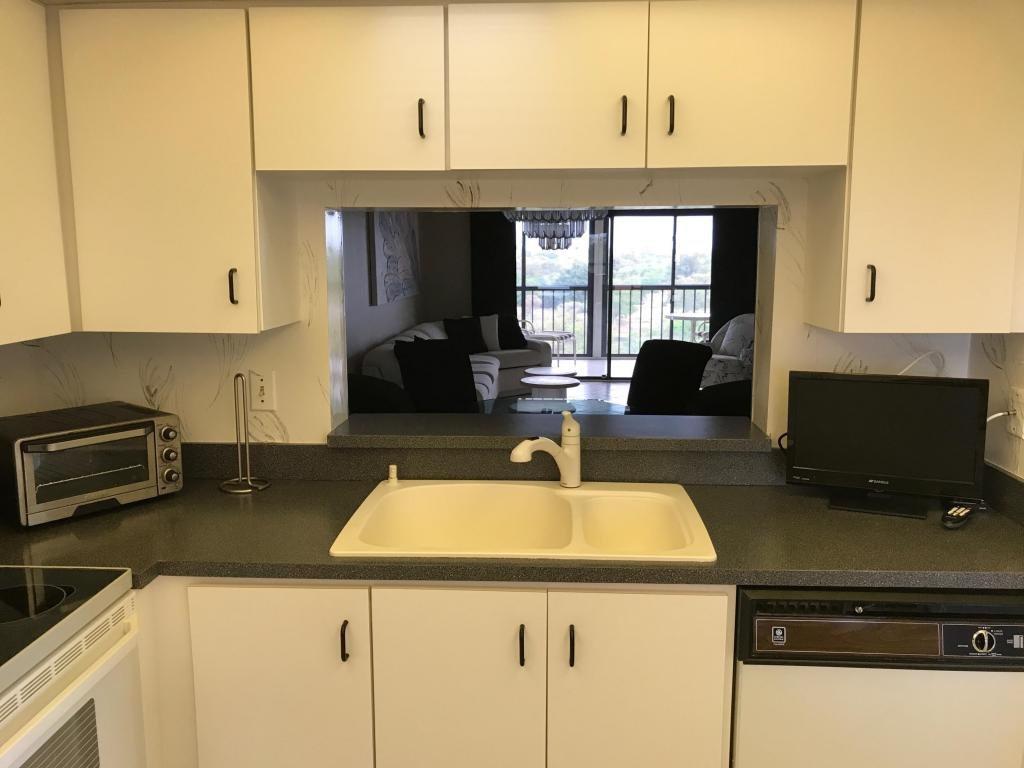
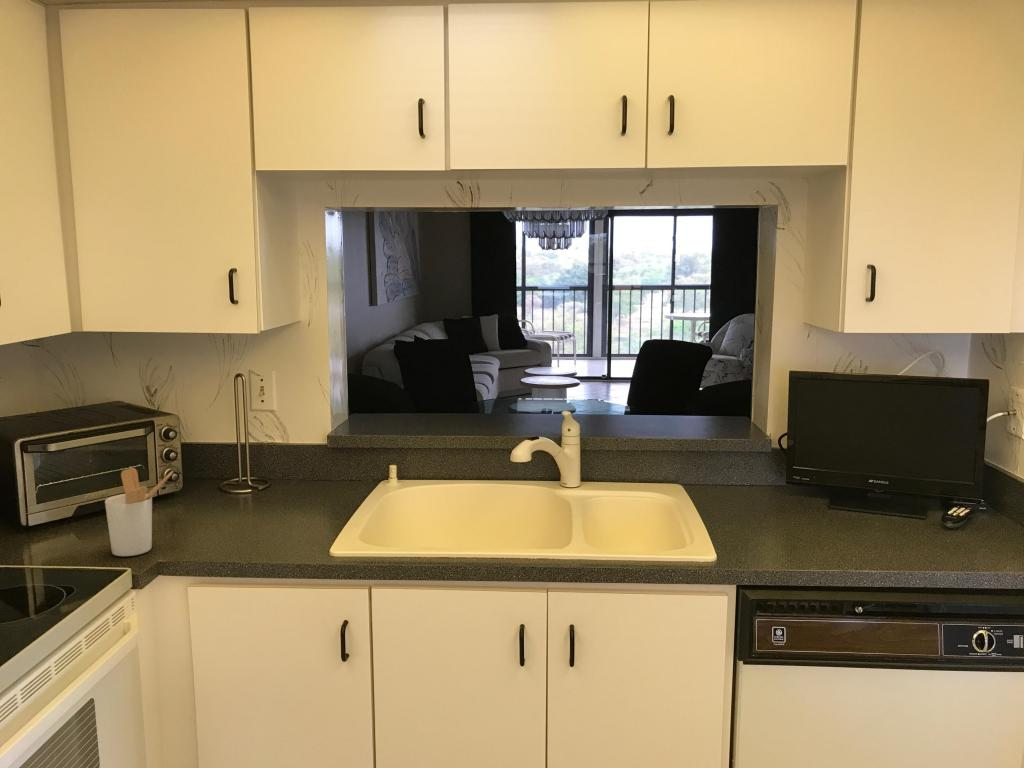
+ utensil holder (141, 510)
